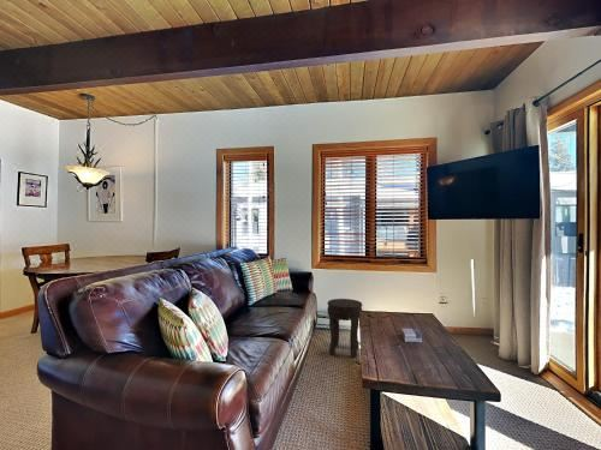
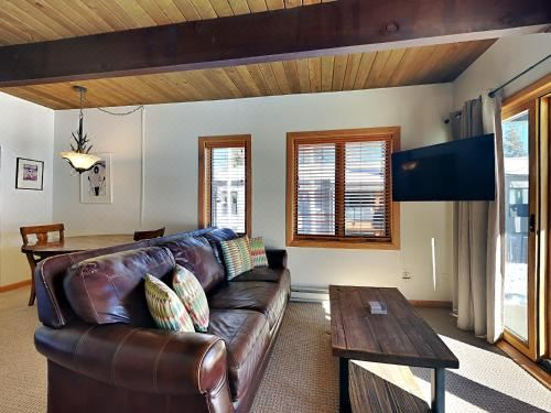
- side table (338, 326)
